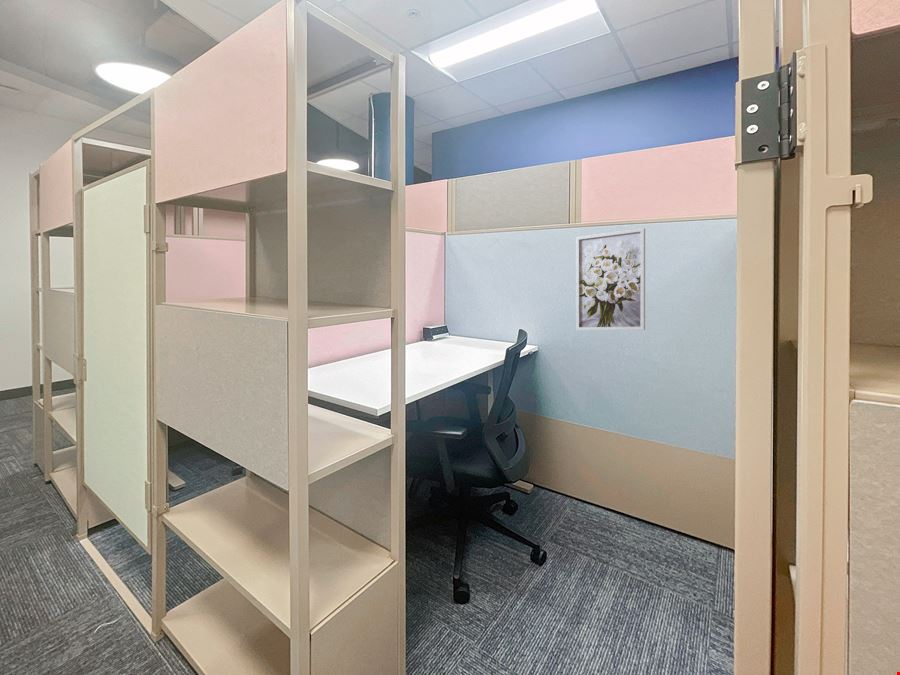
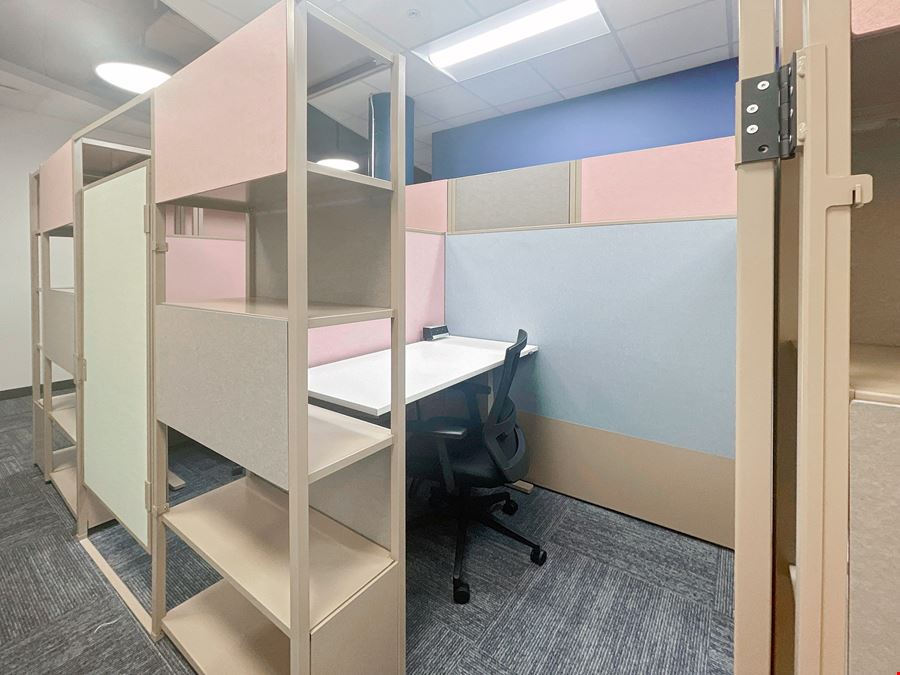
- wall art (609, 281)
